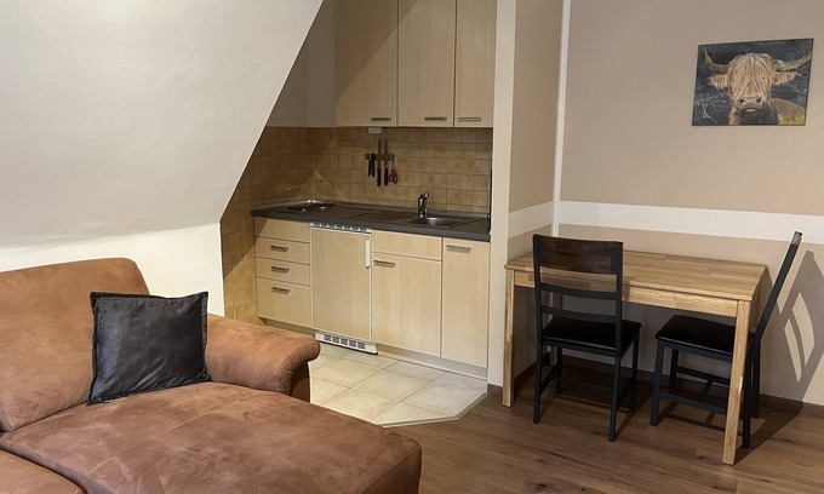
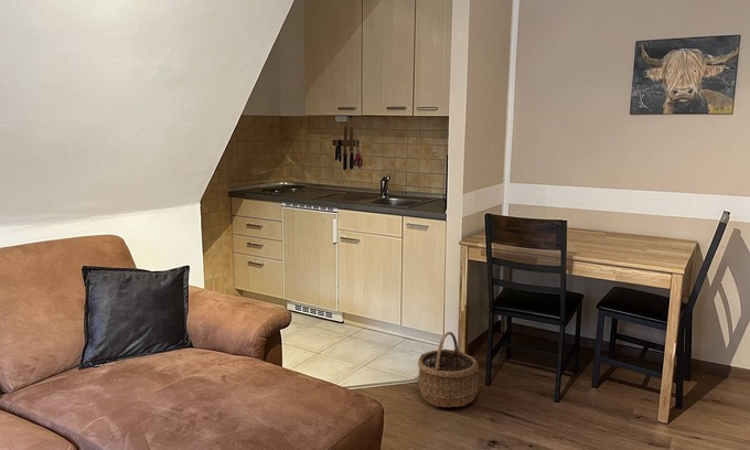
+ wicker basket (448, 366)
